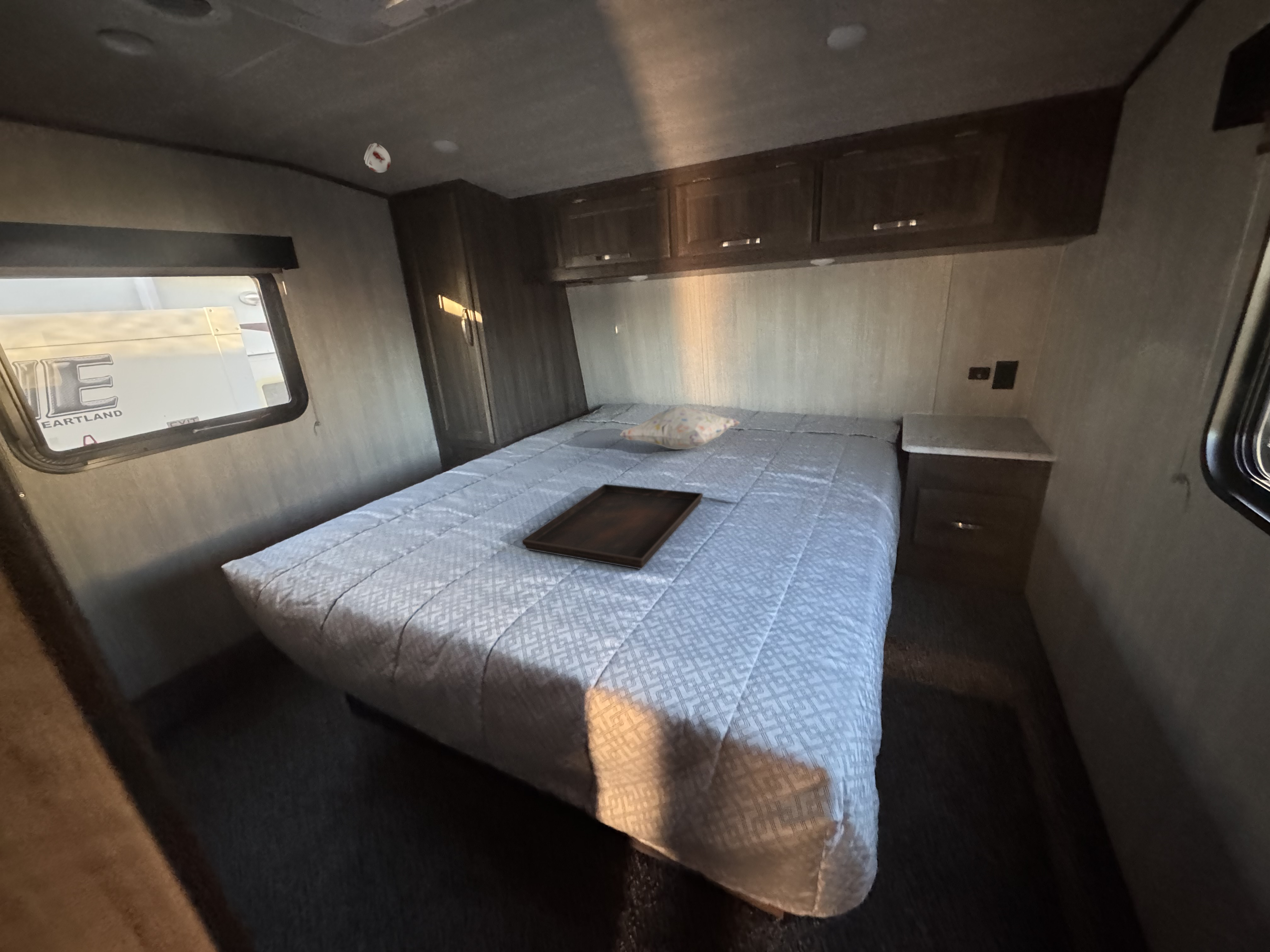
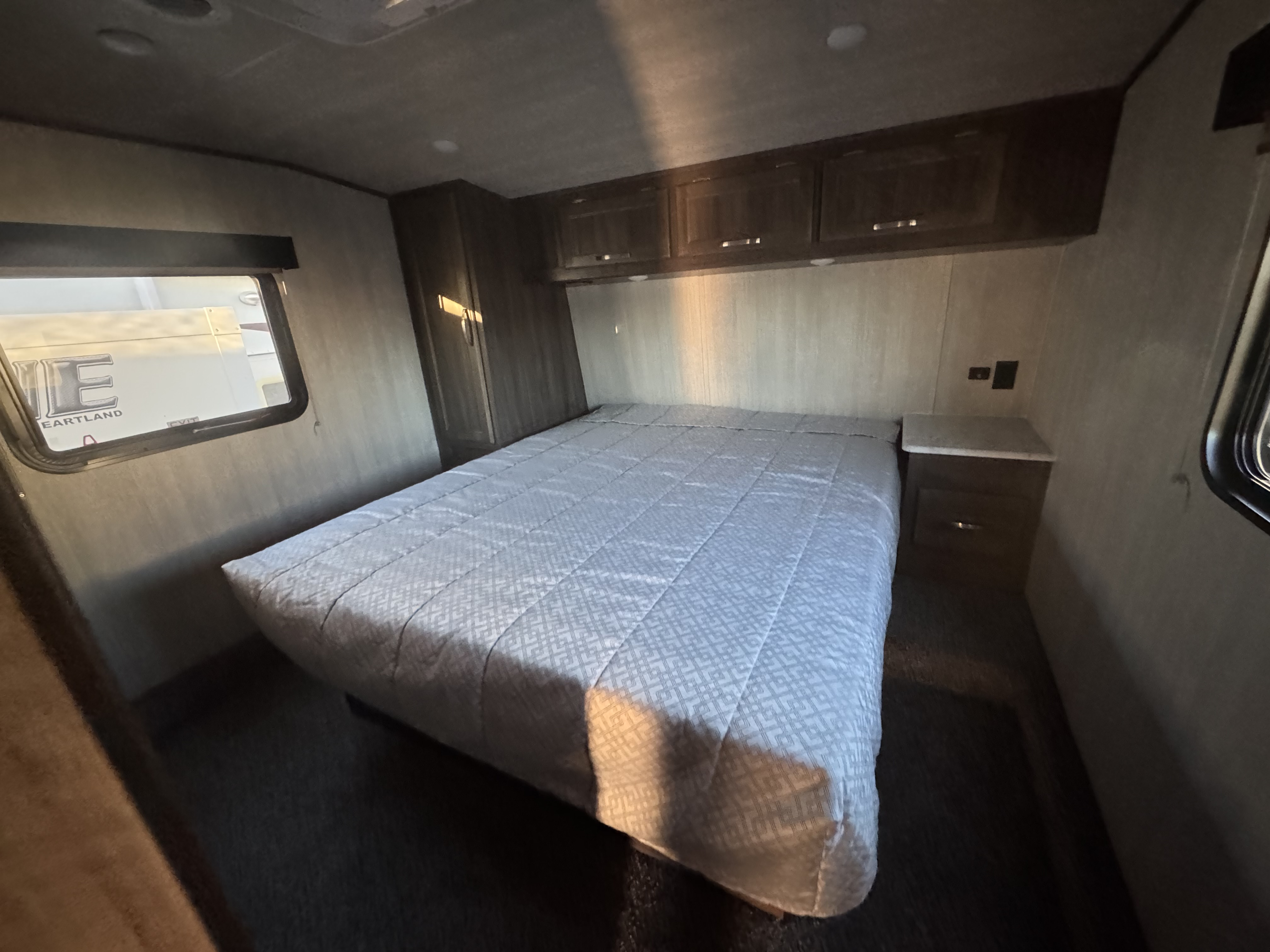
- smoke detector (377, 158)
- decorative pillow (681, 428)
- serving tray (620, 519)
